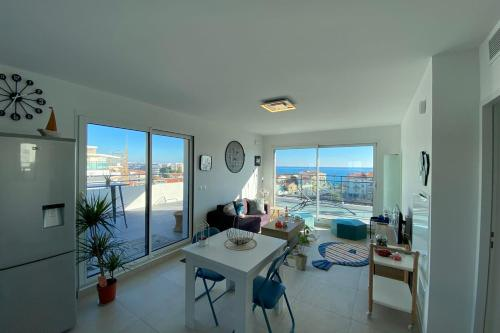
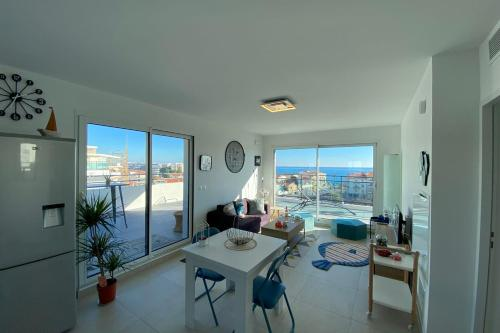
- house plant (304, 245)
